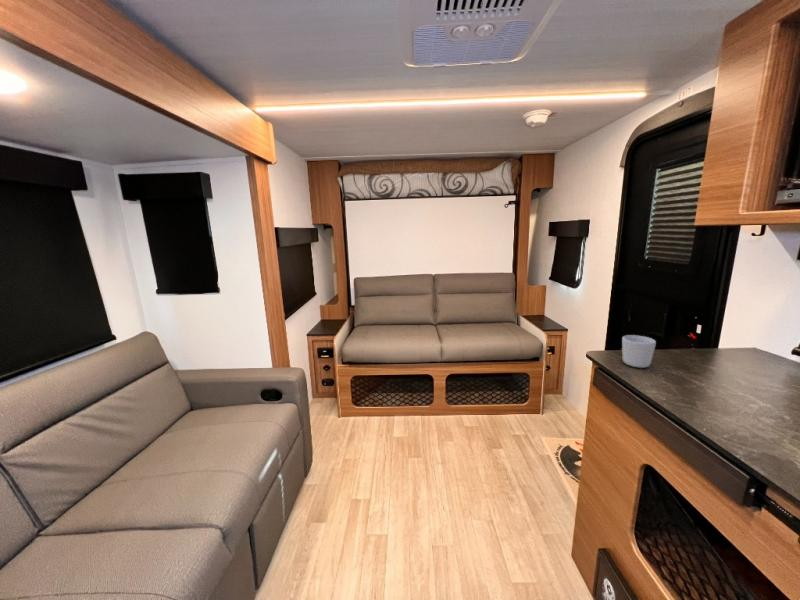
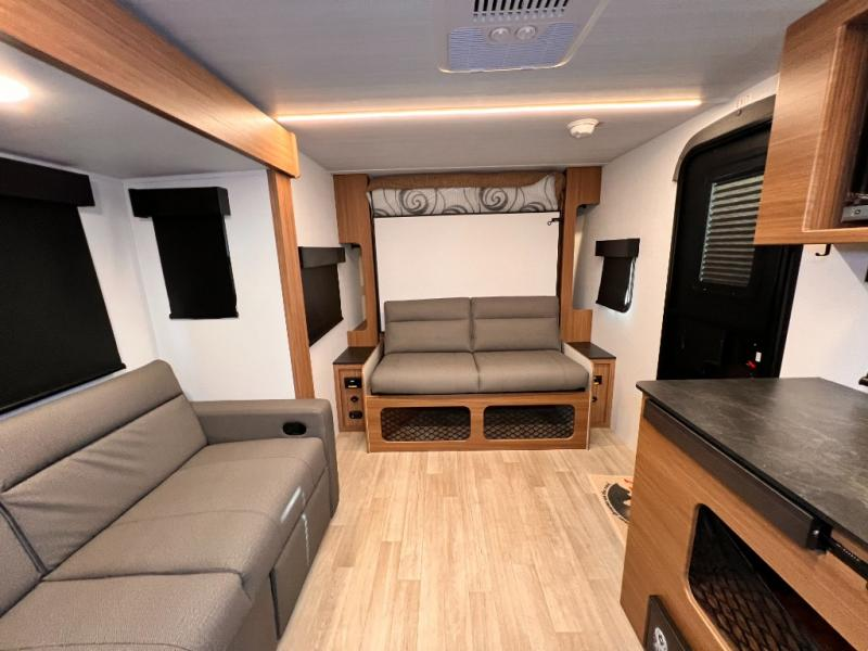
- mug (637, 350)
